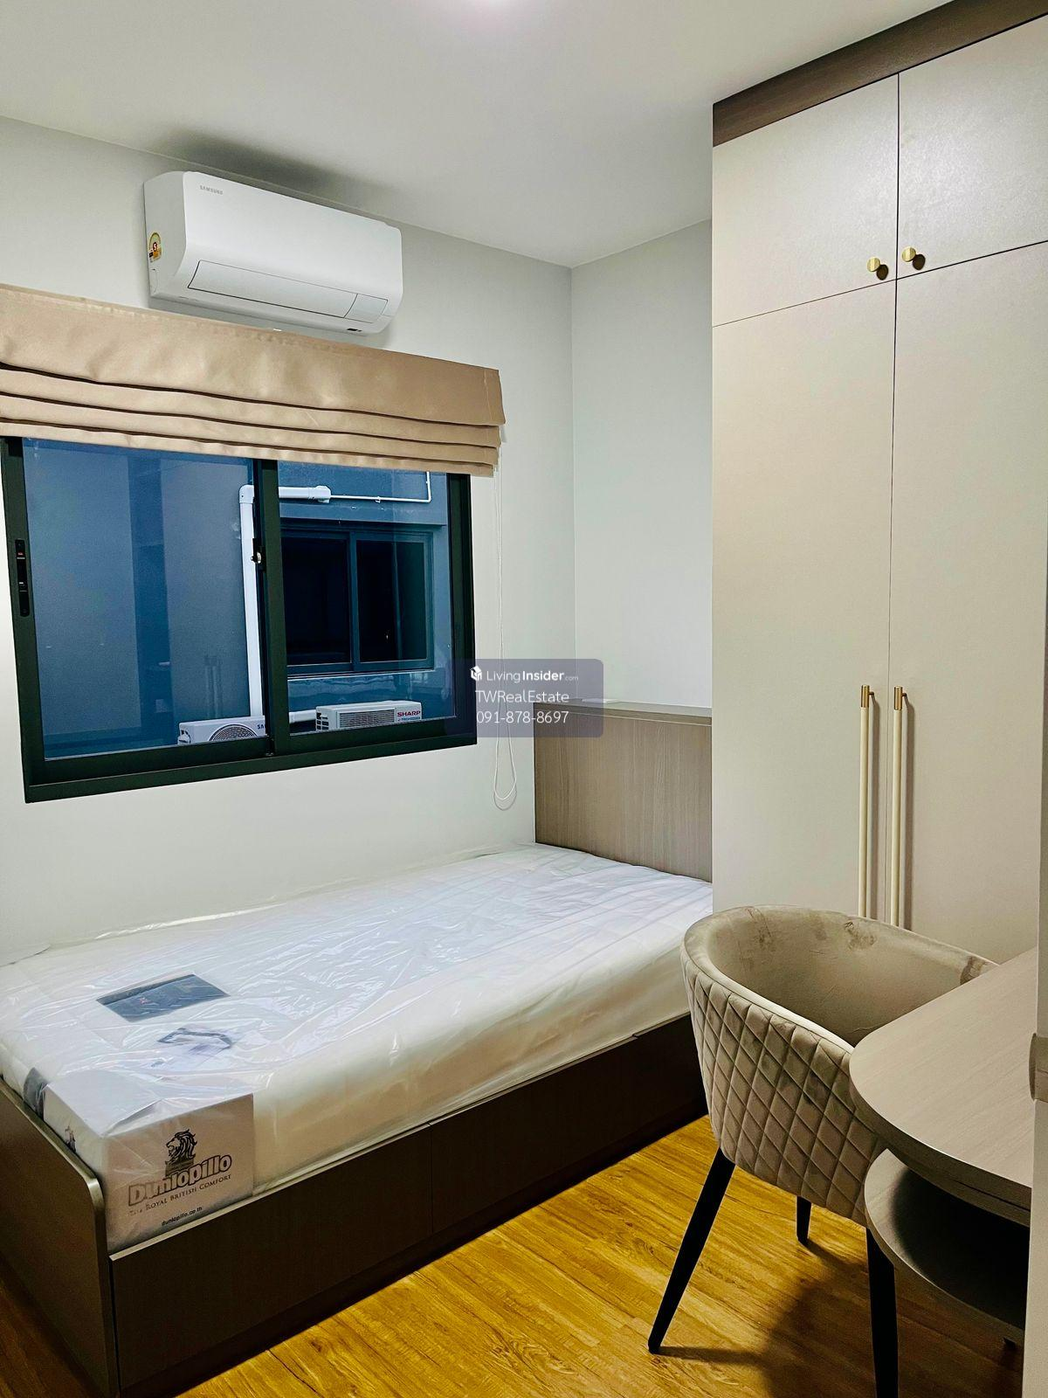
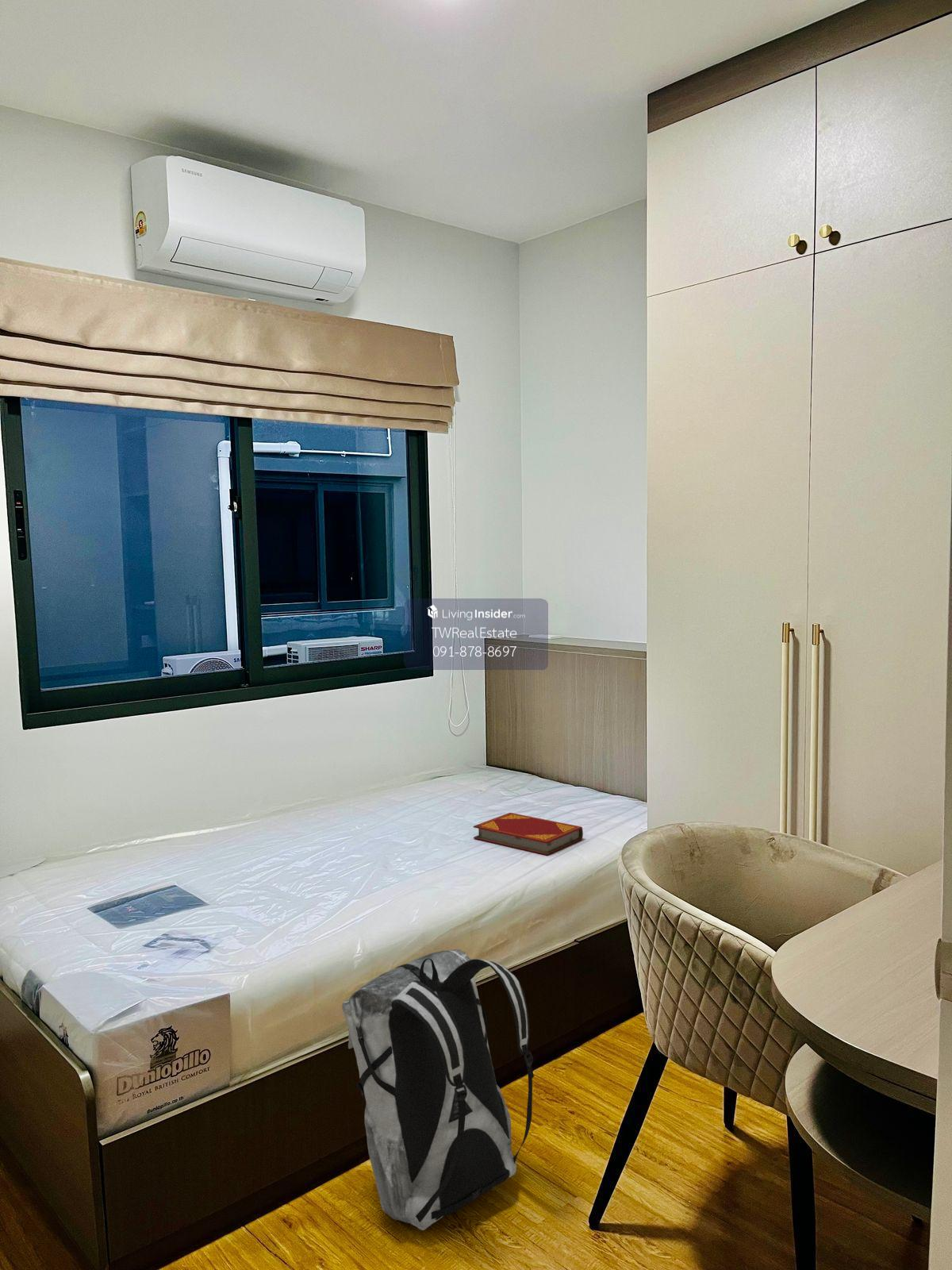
+ backpack (440, 1080)
+ hardback book (528, 832)
